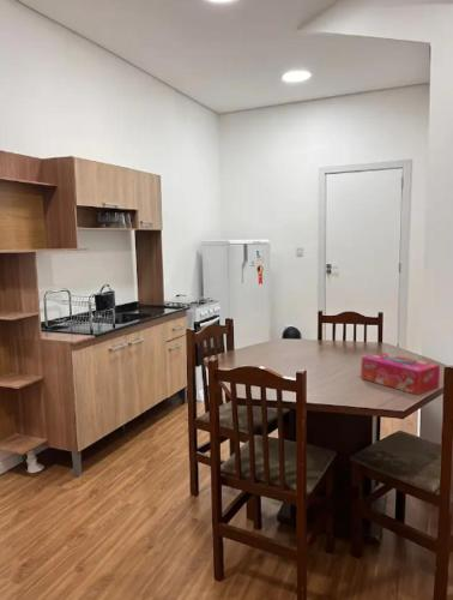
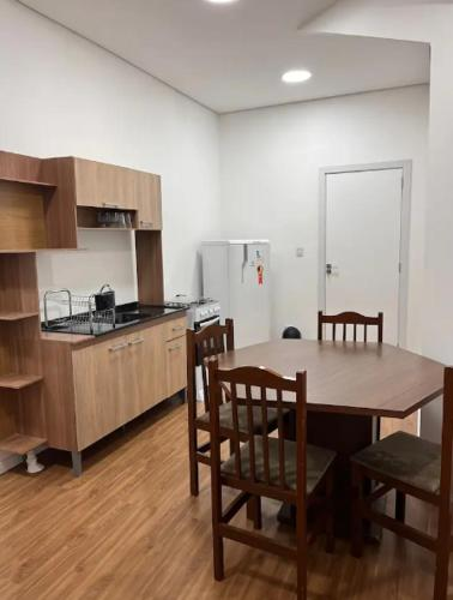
- tissue box (398, 372)
